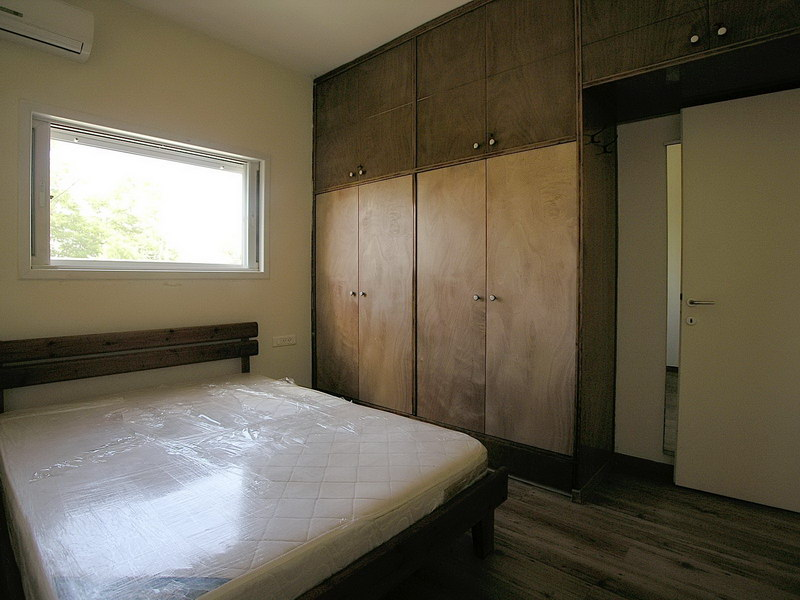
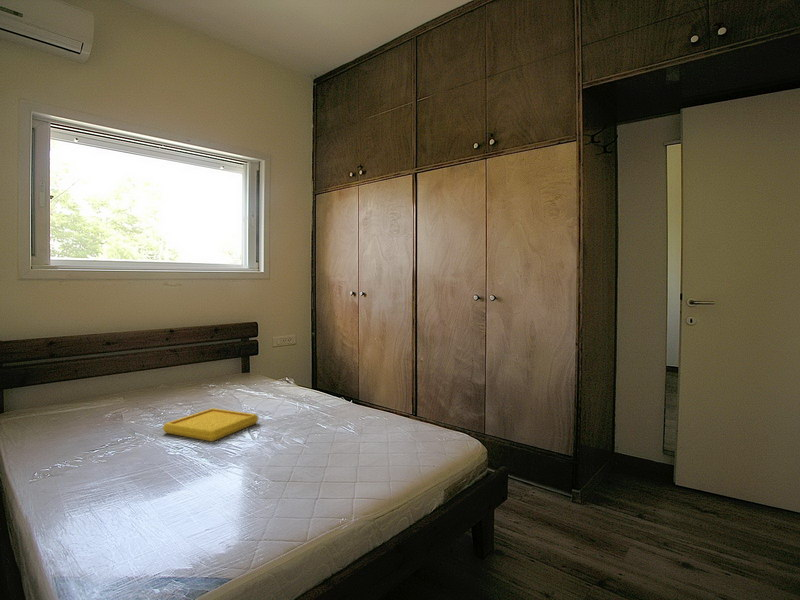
+ serving tray (212, 423)
